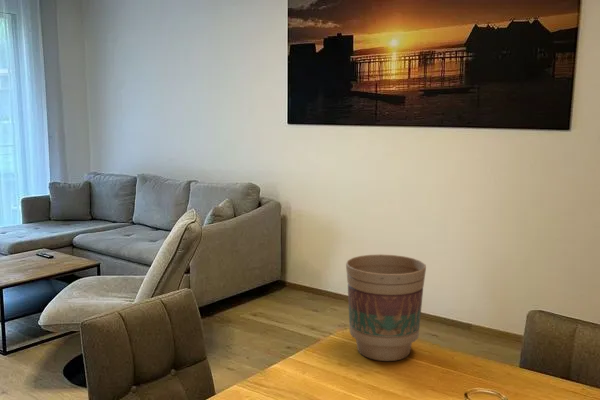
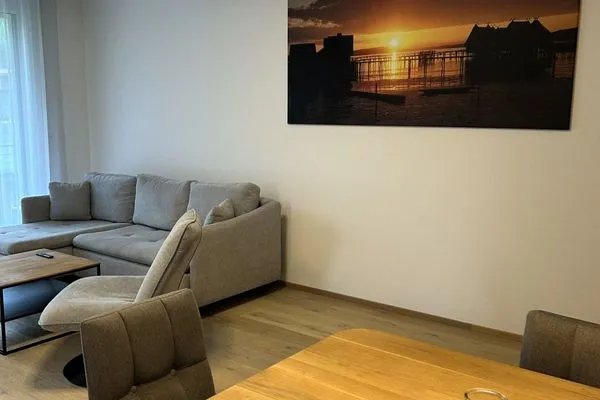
- flower pot (384, 307)
